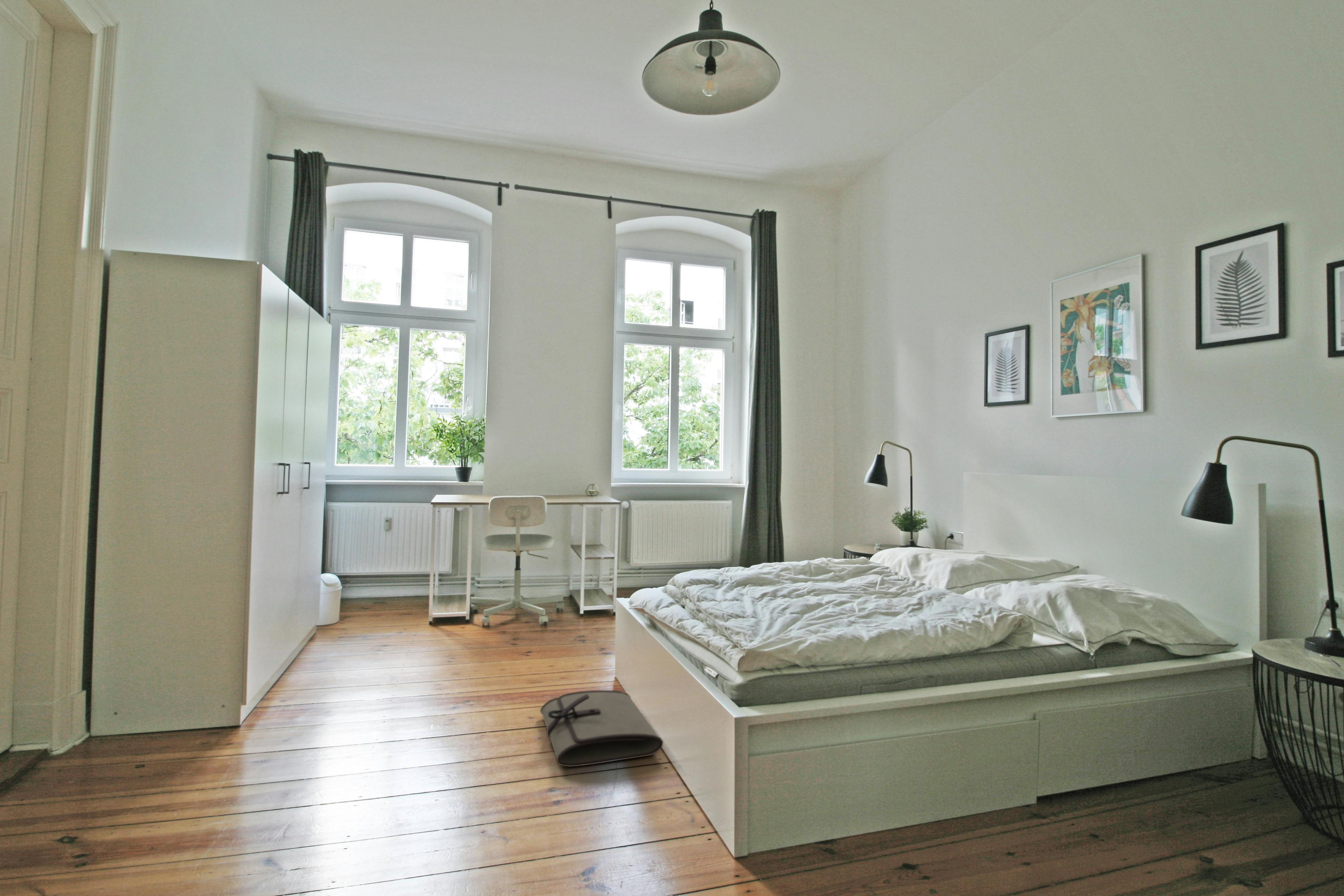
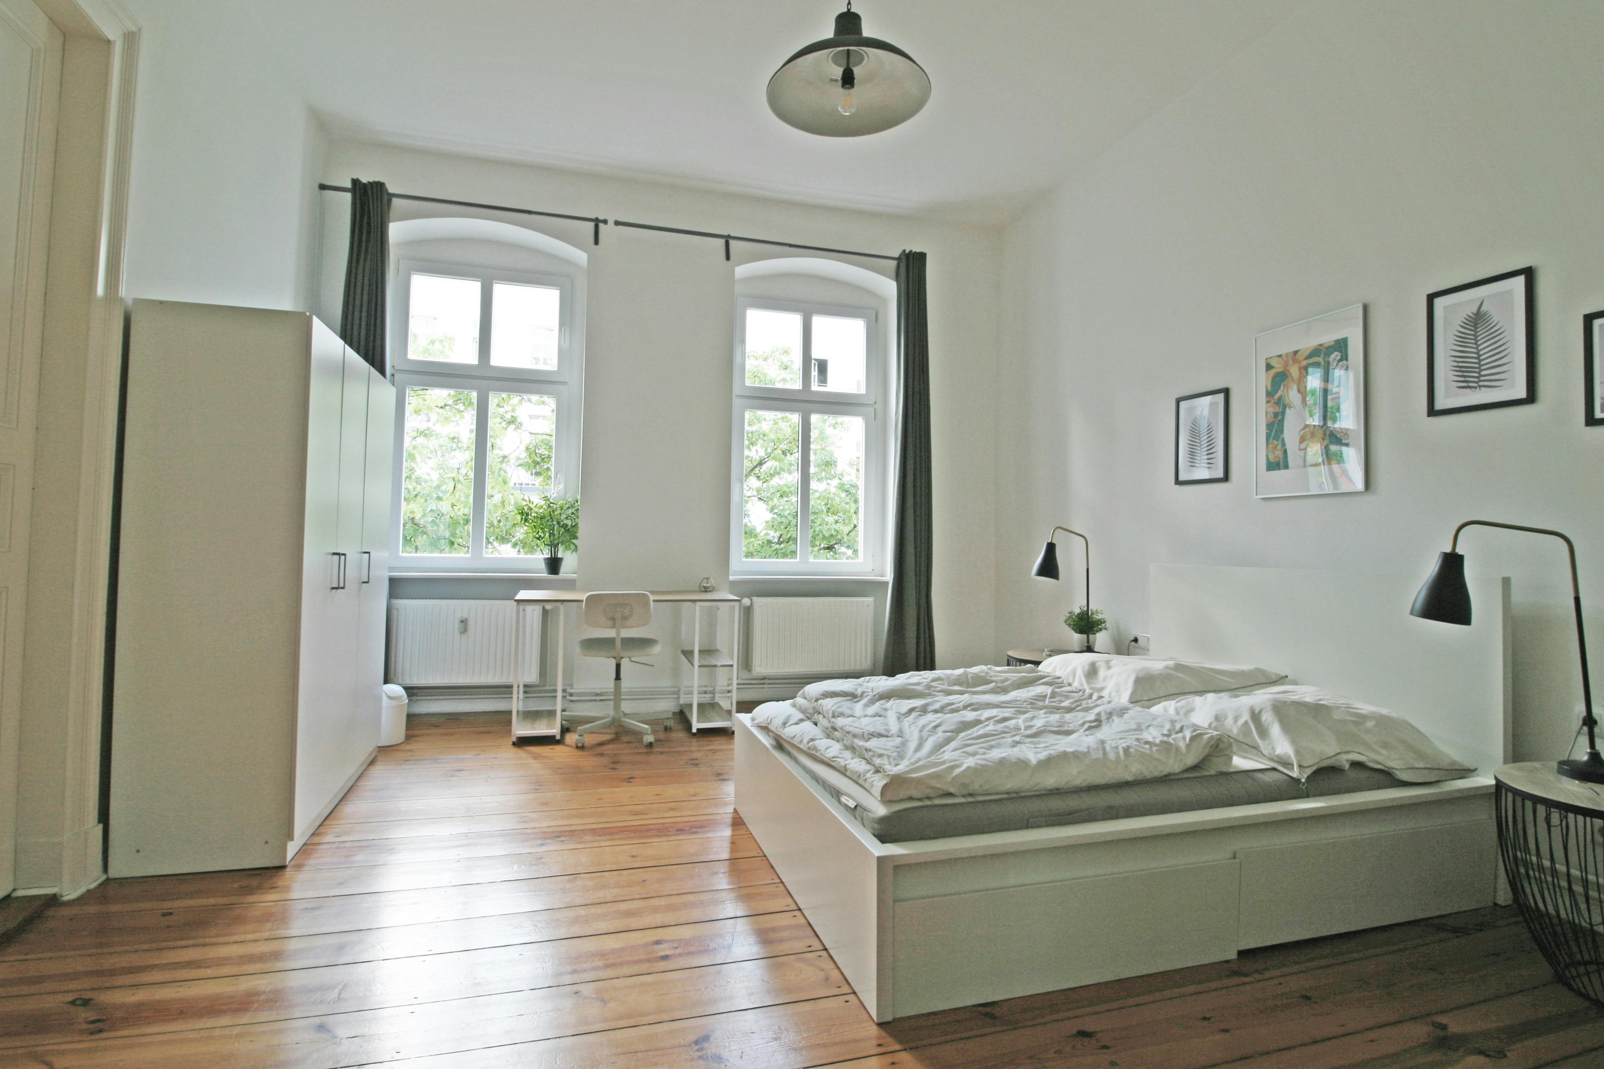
- tool roll (597, 715)
